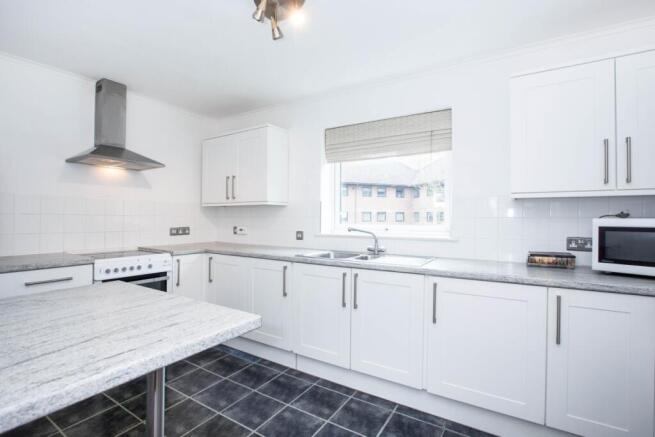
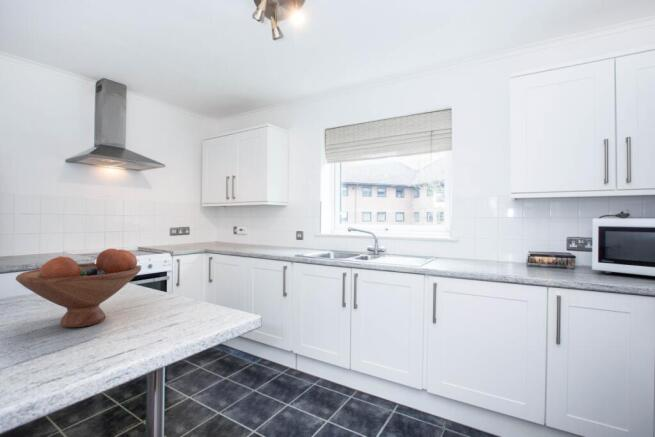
+ fruit bowl (83, 286)
